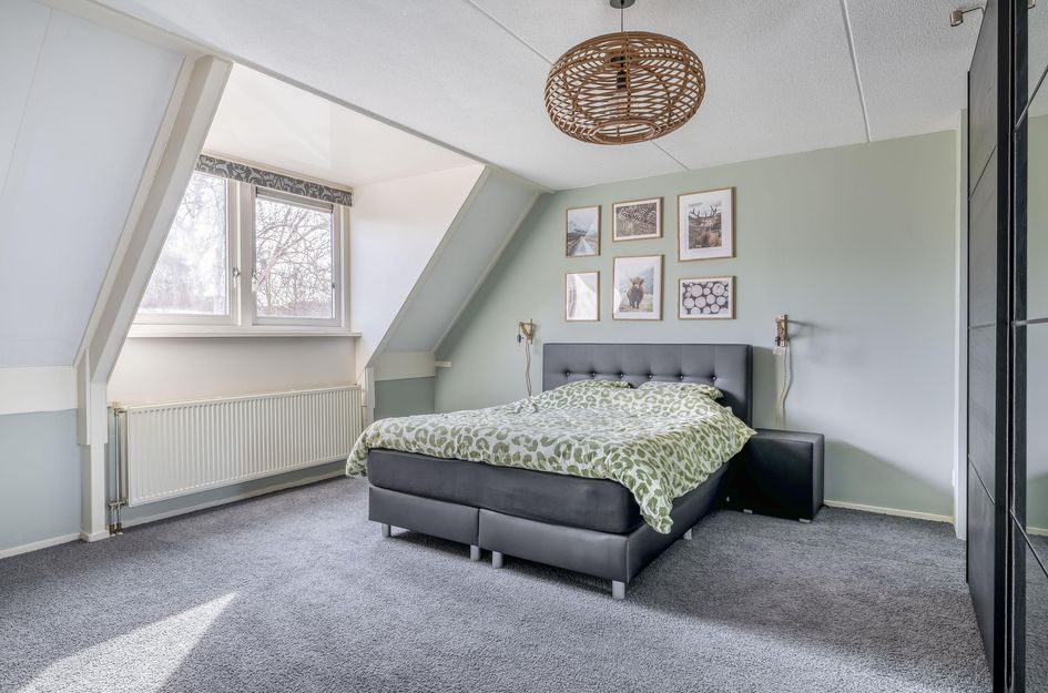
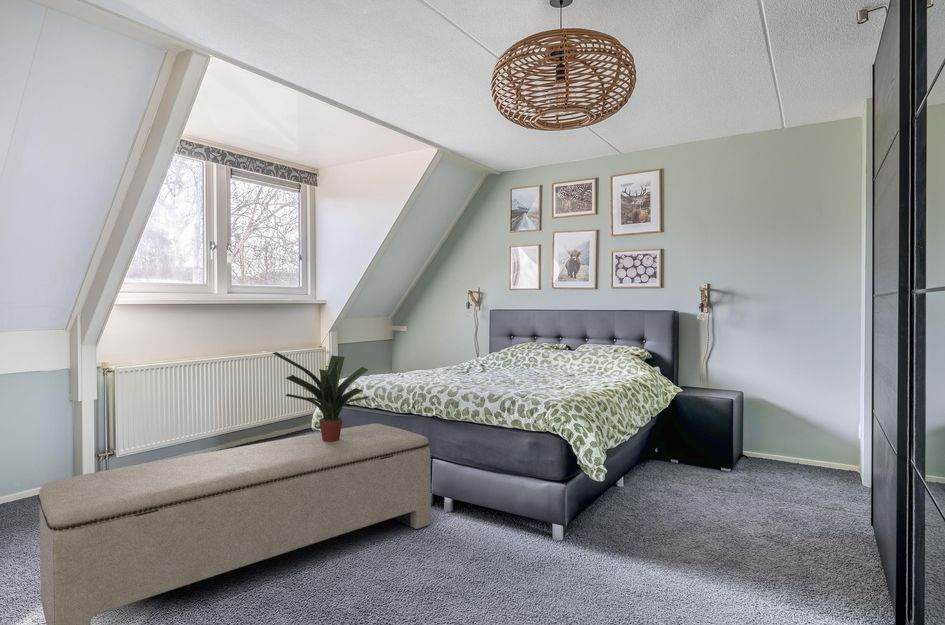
+ potted plant (324, 394)
+ bench (263, 505)
